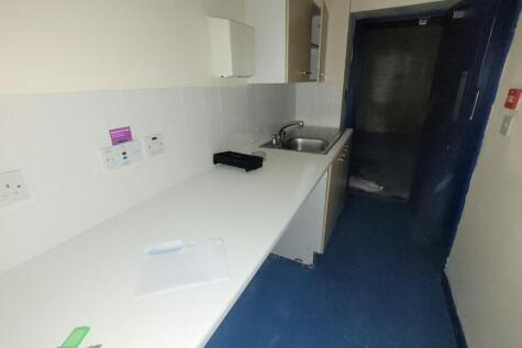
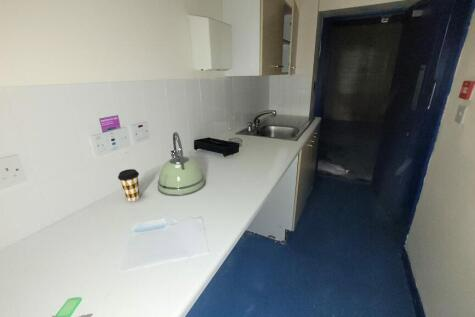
+ coffee cup (130, 185)
+ kettle (178, 158)
